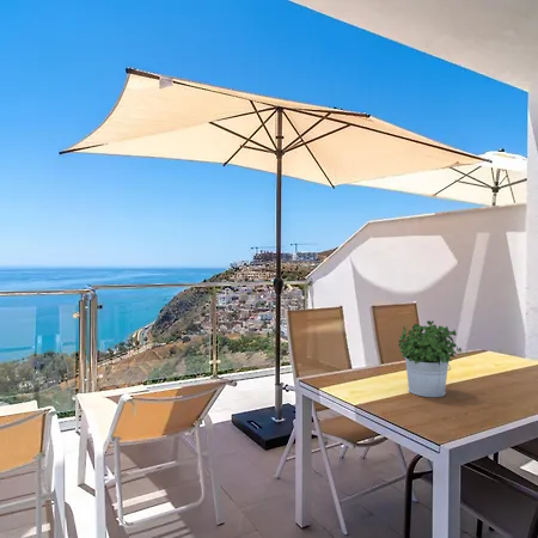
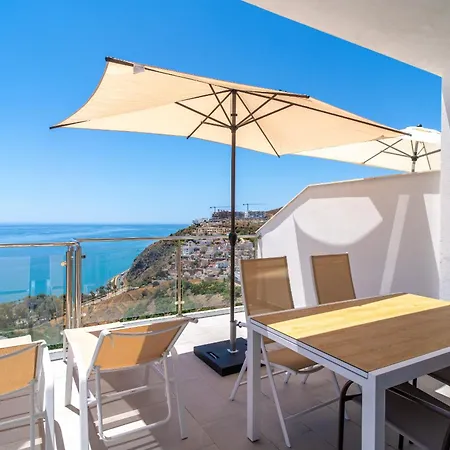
- potted plant (427, 356)
